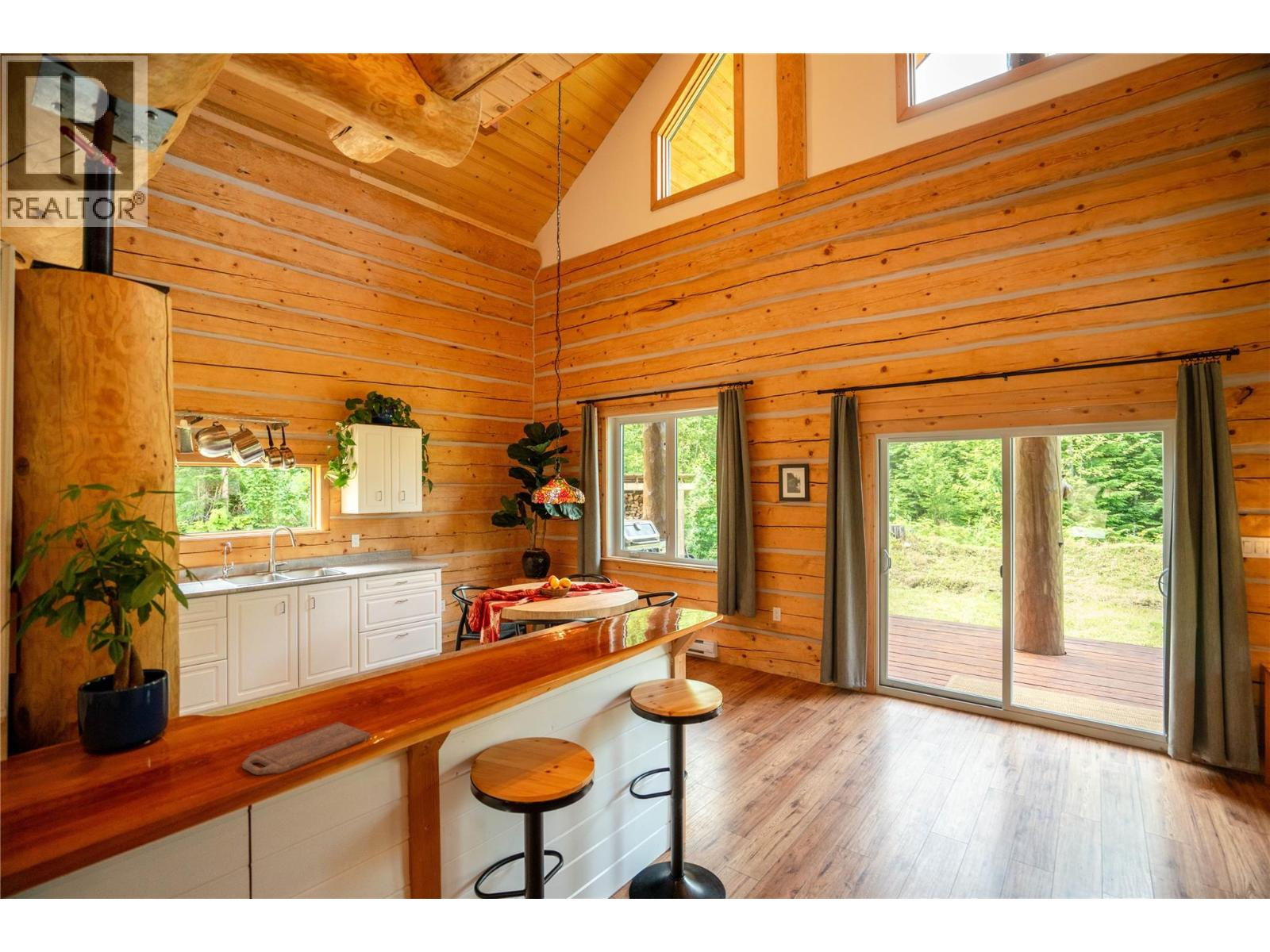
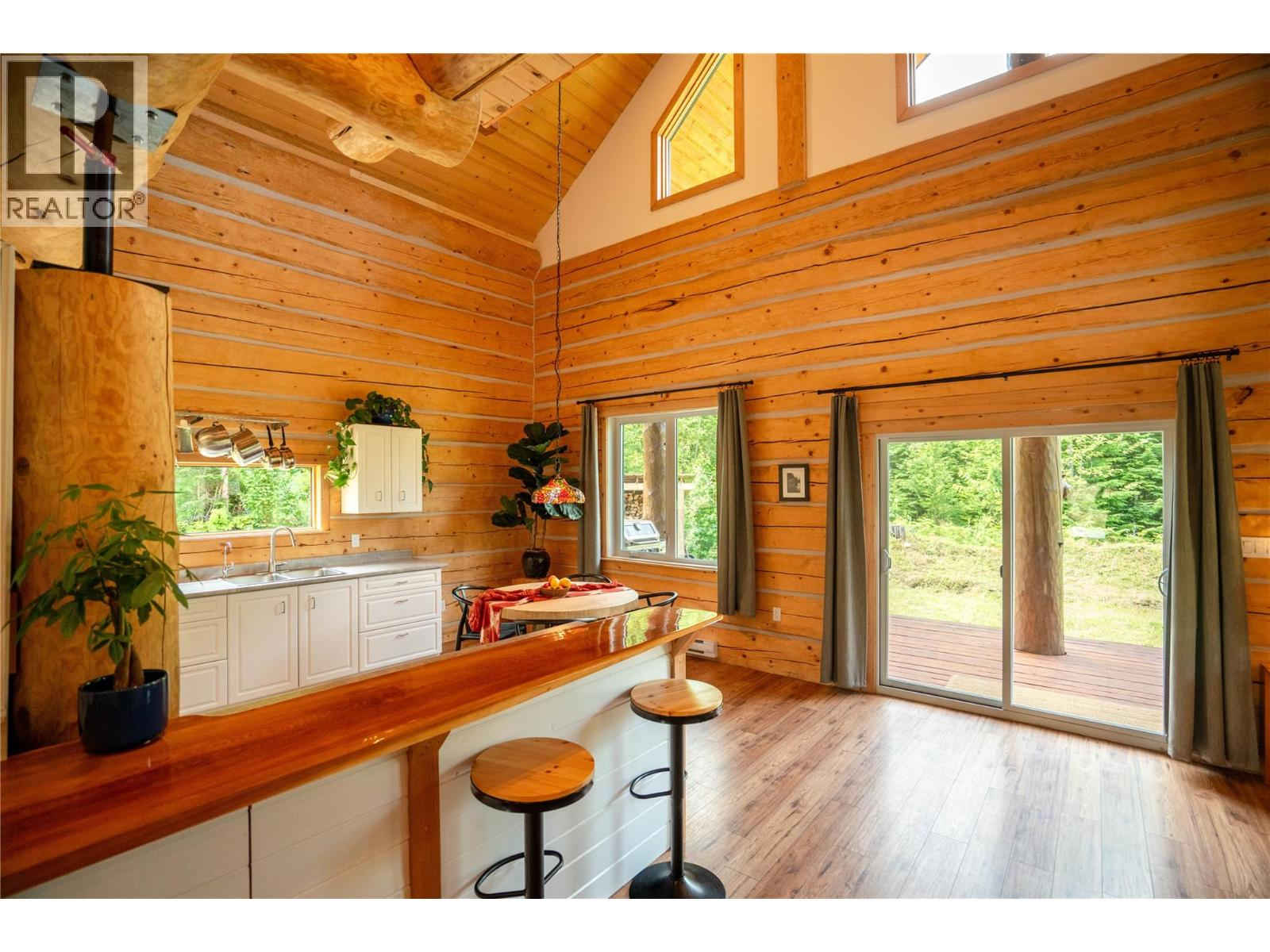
- cutting board (305, 747)
